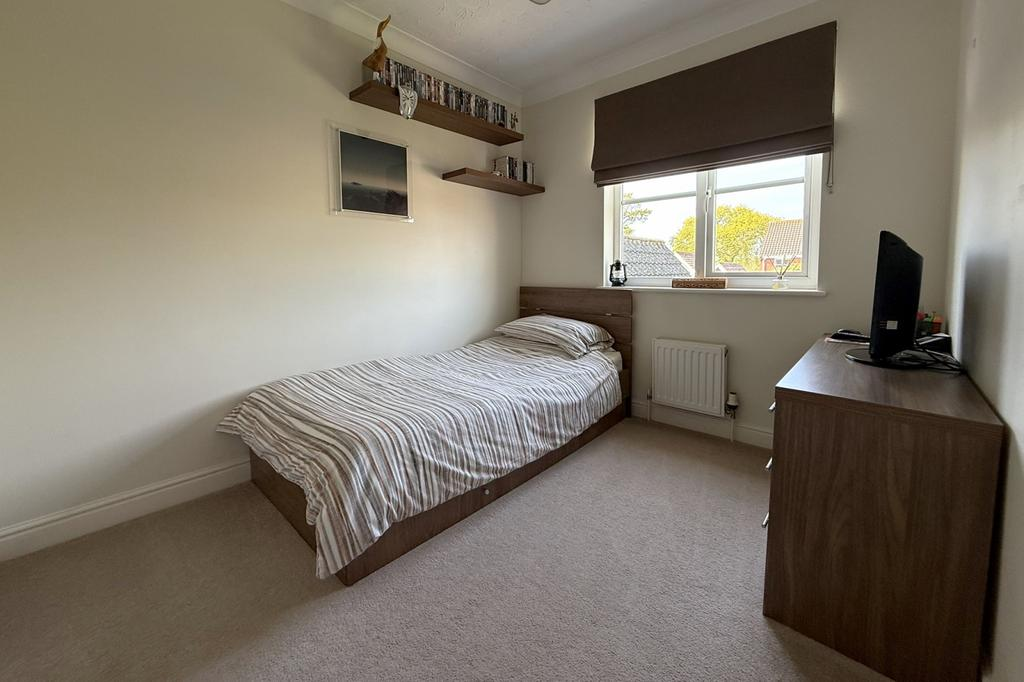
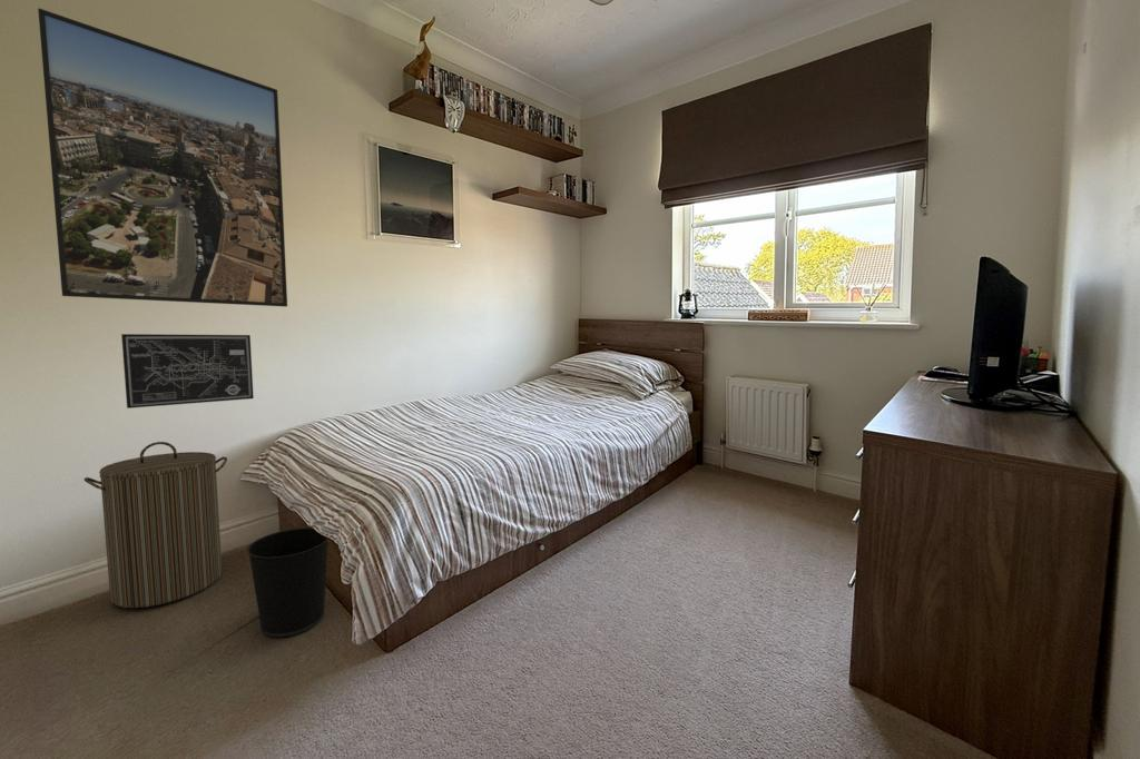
+ laundry hamper (165, 514)
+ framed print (181, 180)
+ wastebasket (292, 581)
+ wall art (193, 368)
